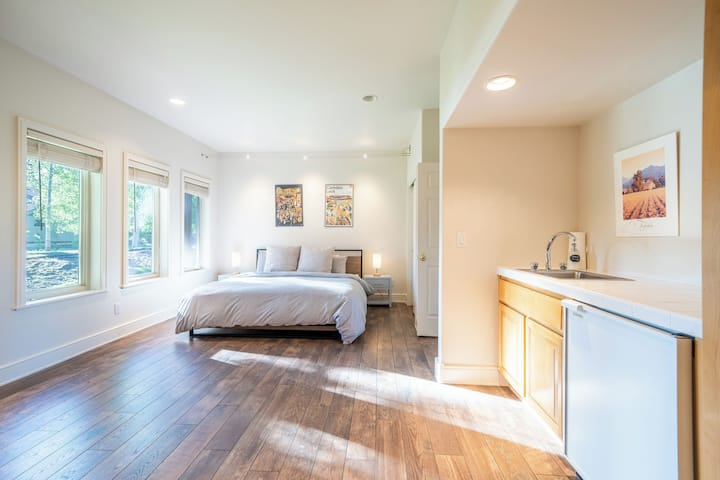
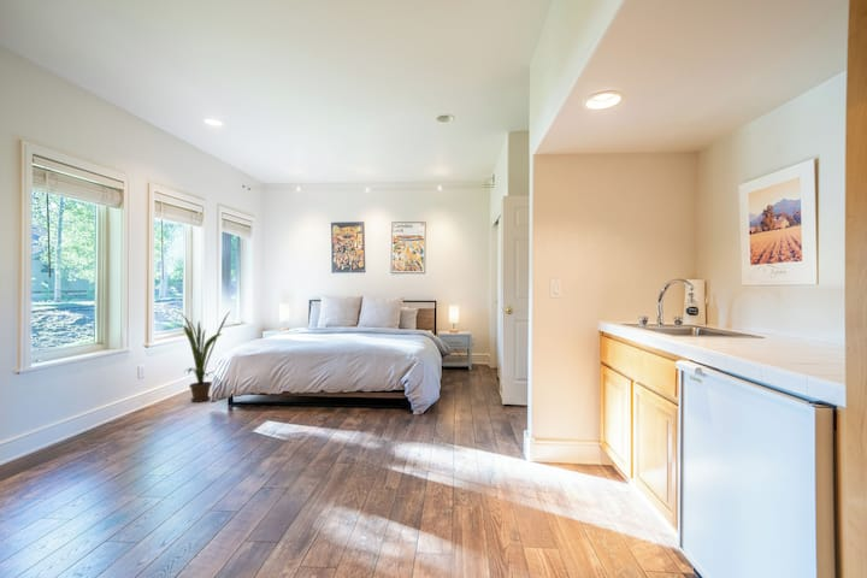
+ house plant (195, 355)
